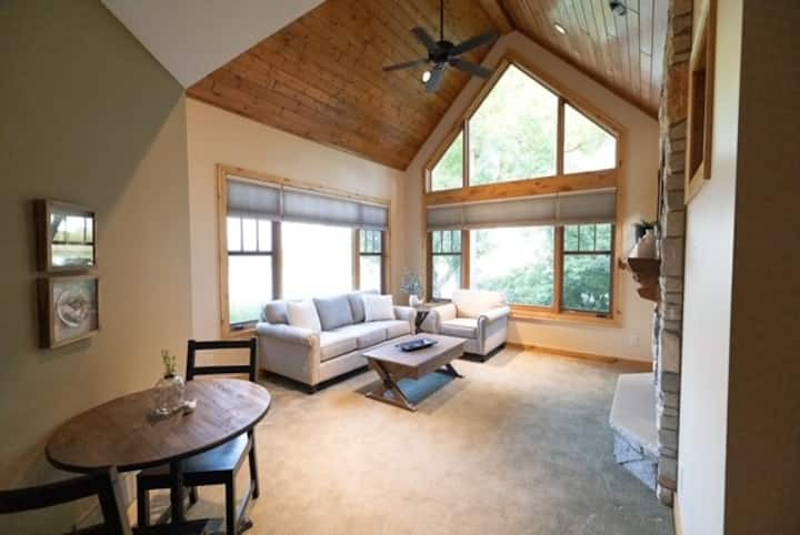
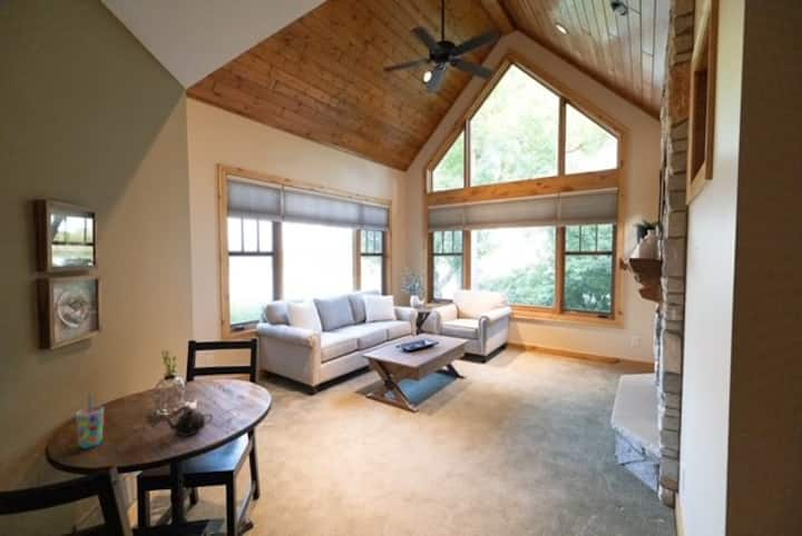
+ teapot (188, 420)
+ cup (89, 419)
